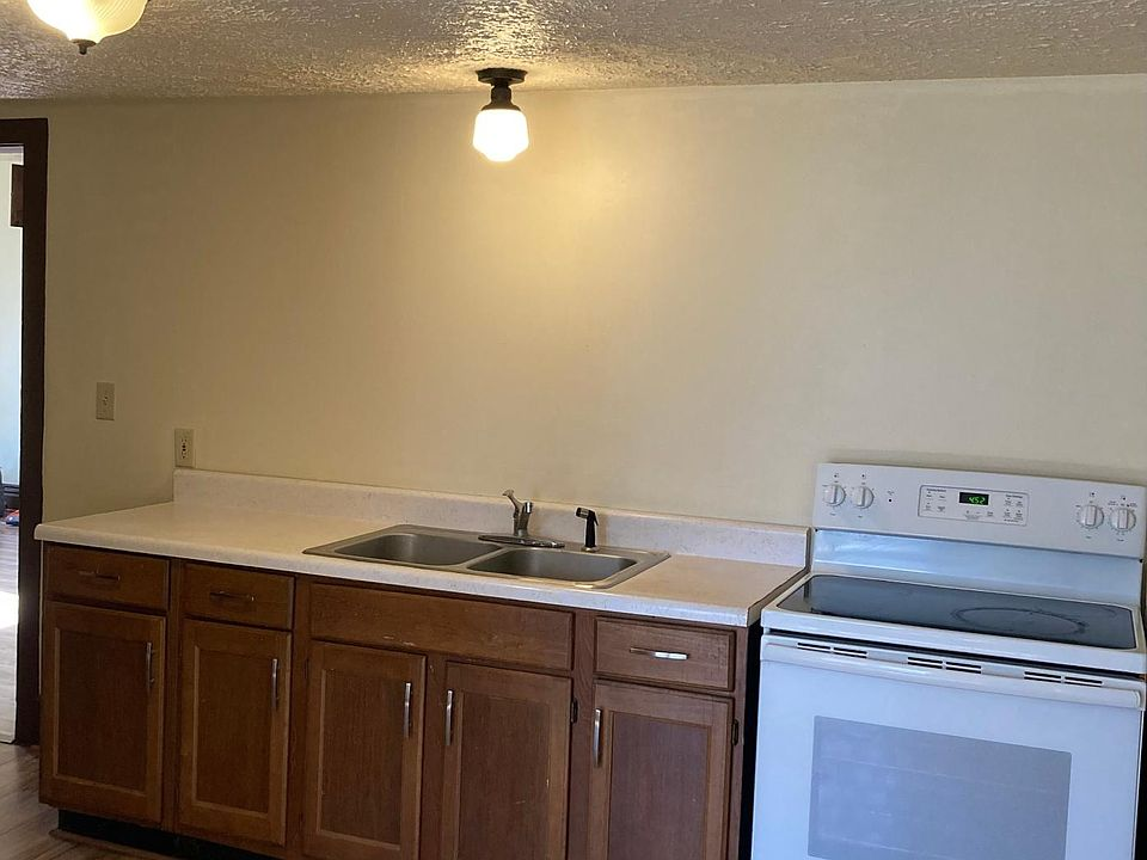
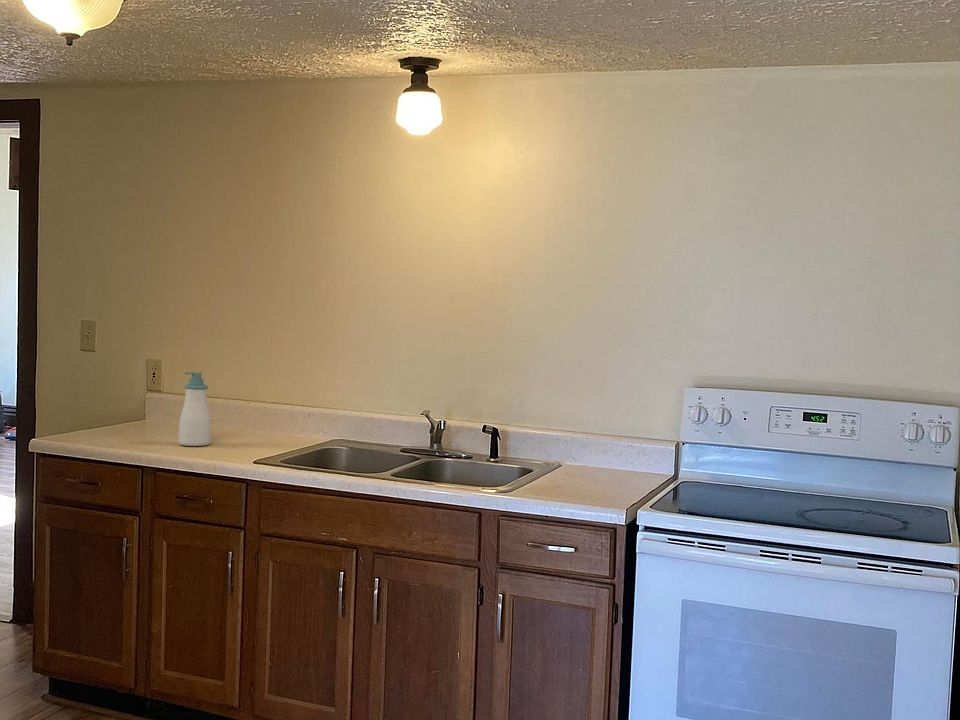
+ soap bottle (195, 408)
